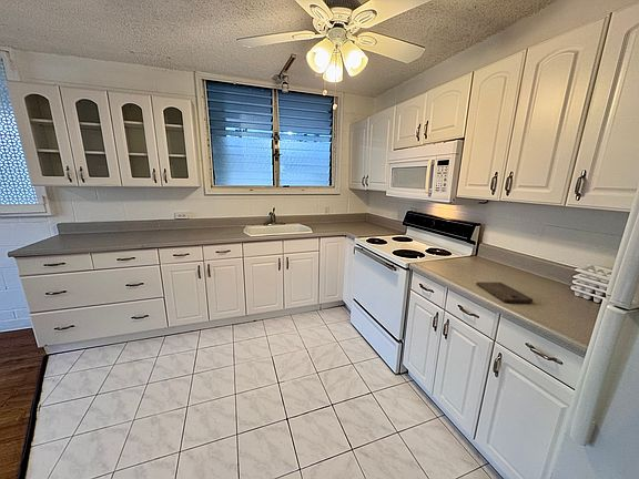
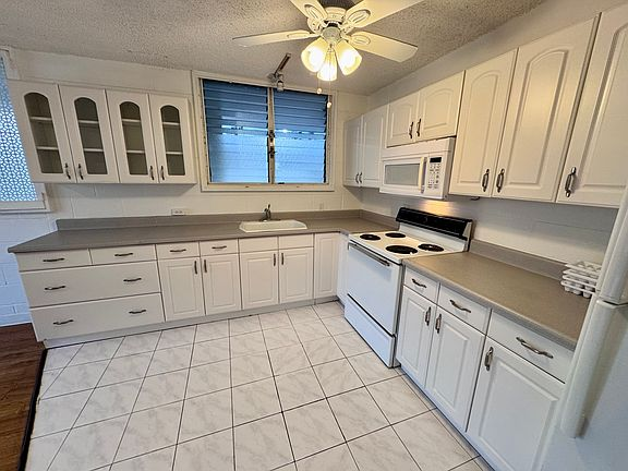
- cutting board (501, 291)
